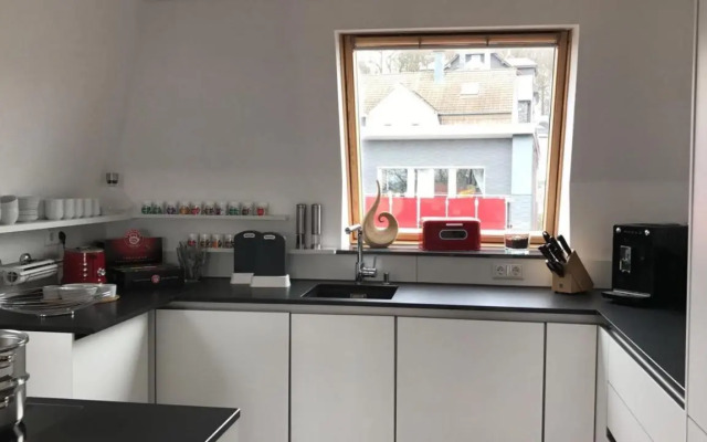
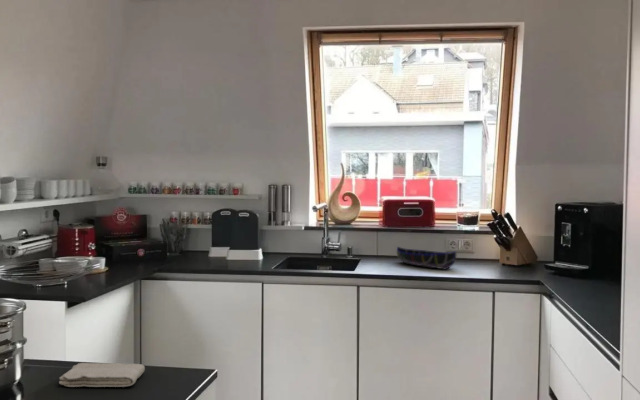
+ washcloth (103, 373)
+ bowl (424, 256)
